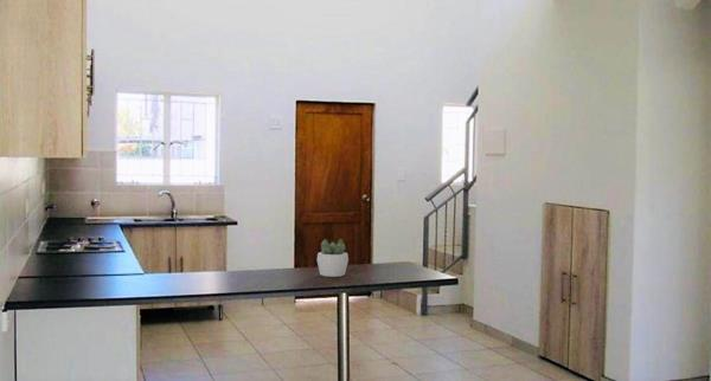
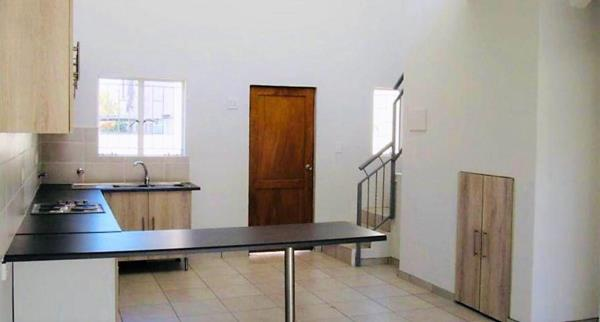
- succulent plant (332, 257)
